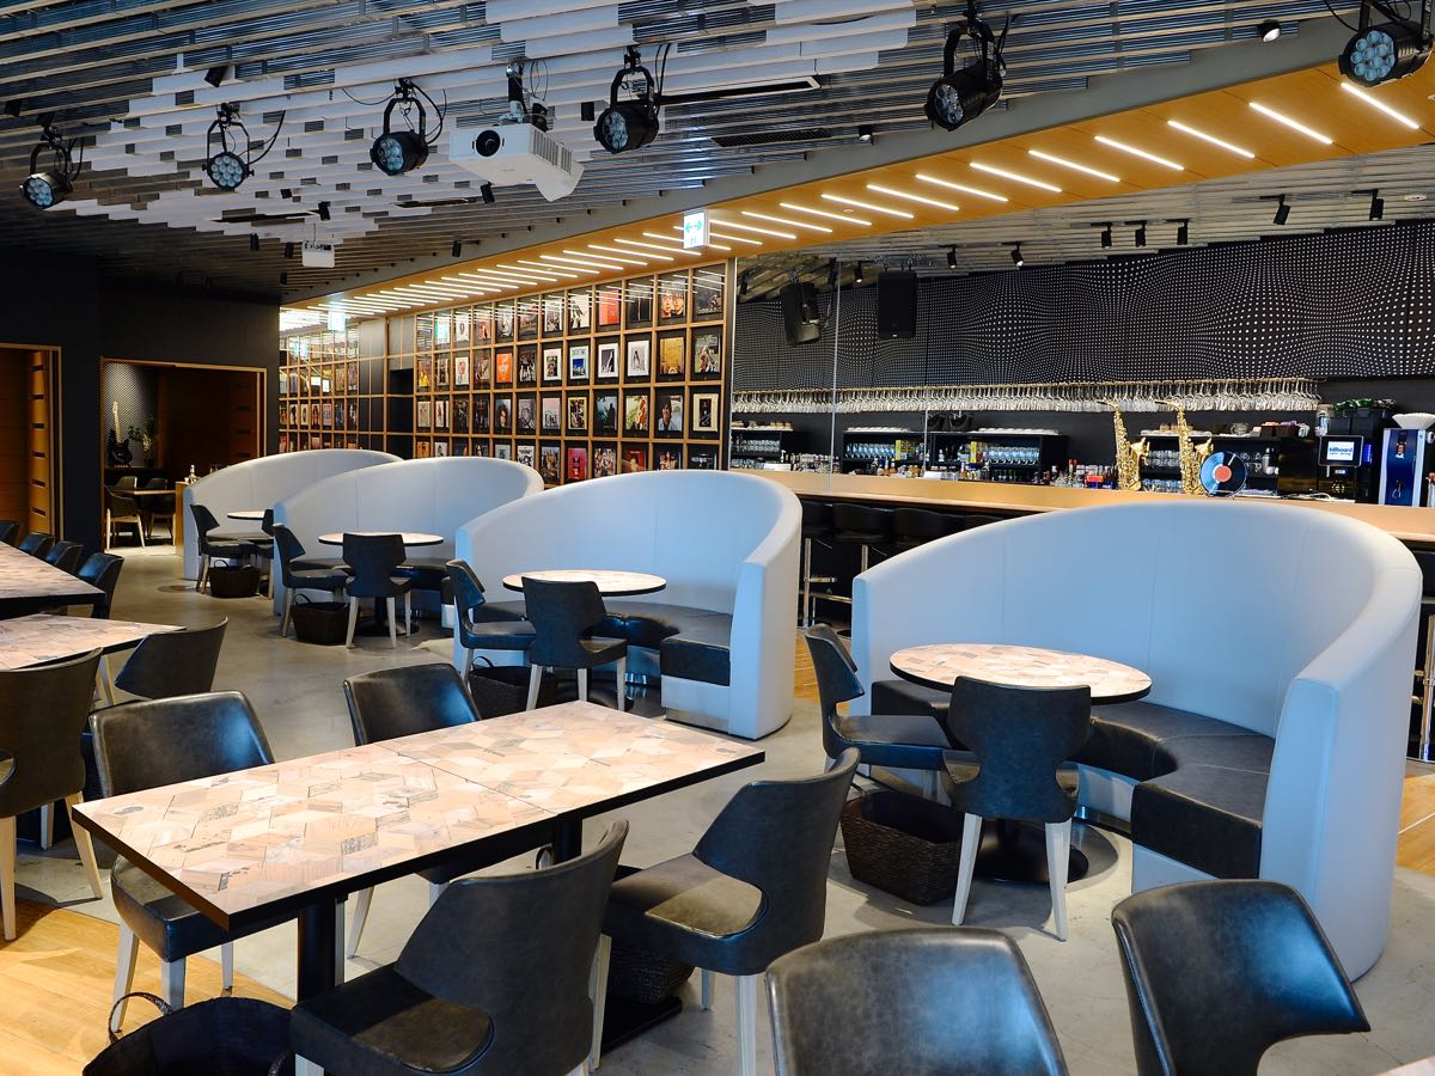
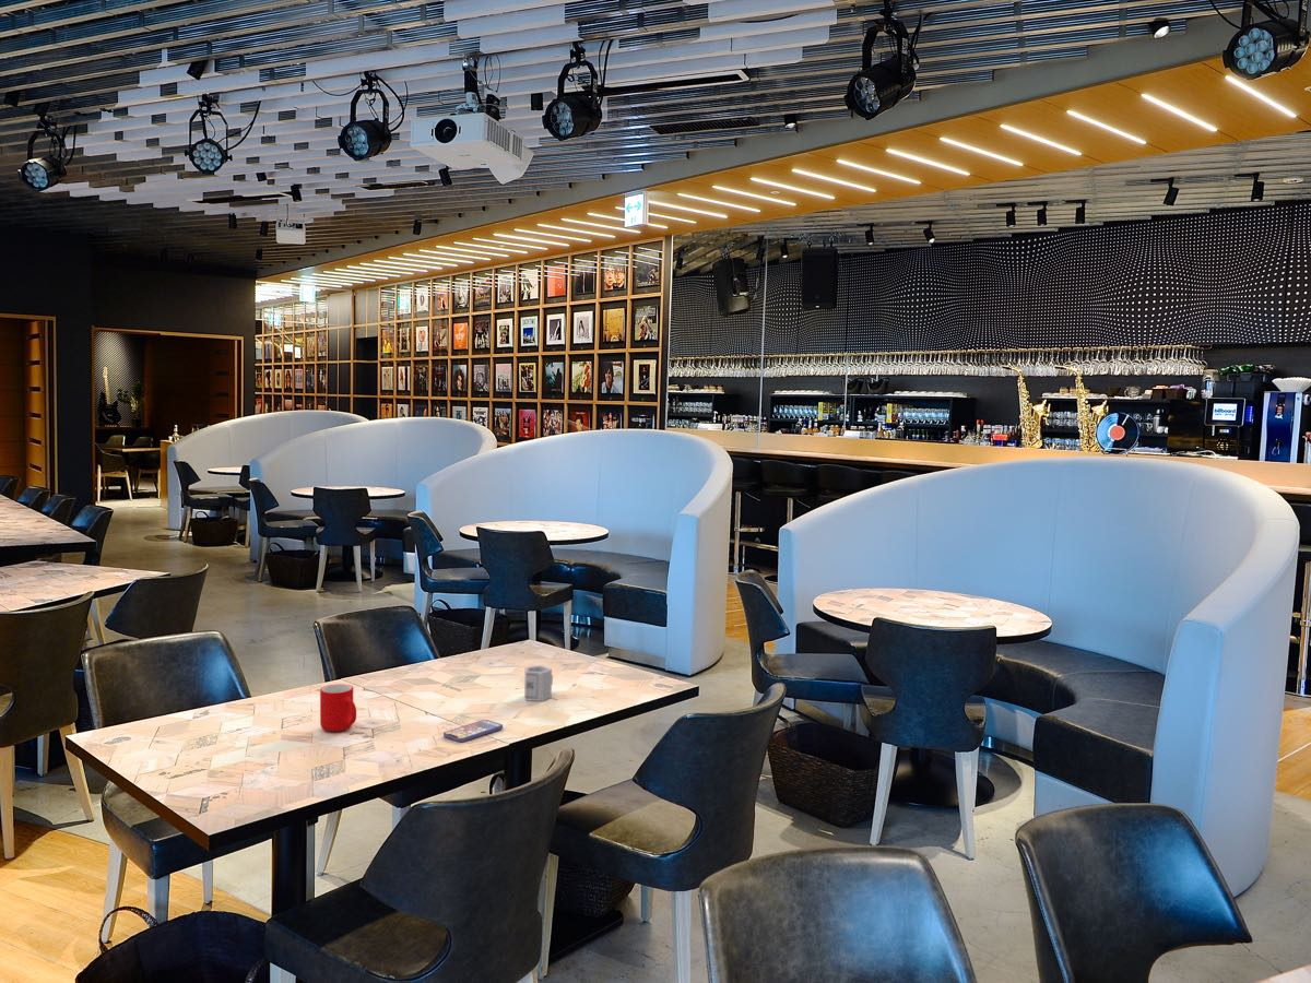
+ cup (539, 683)
+ cup (341, 709)
+ smartphone (473, 730)
